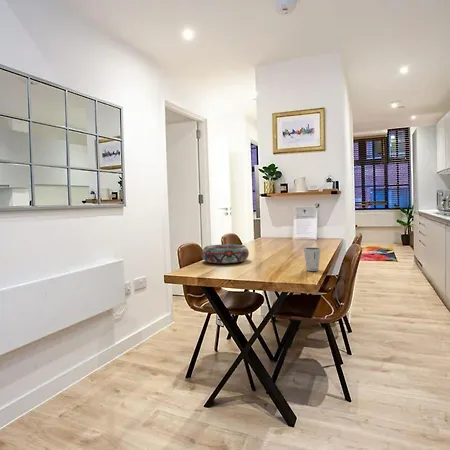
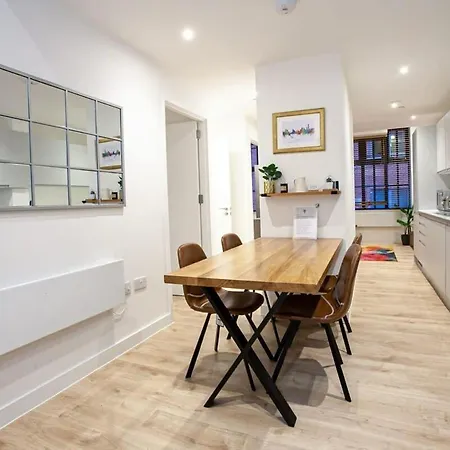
- dixie cup (312, 259)
- decorative bowl (225, 253)
